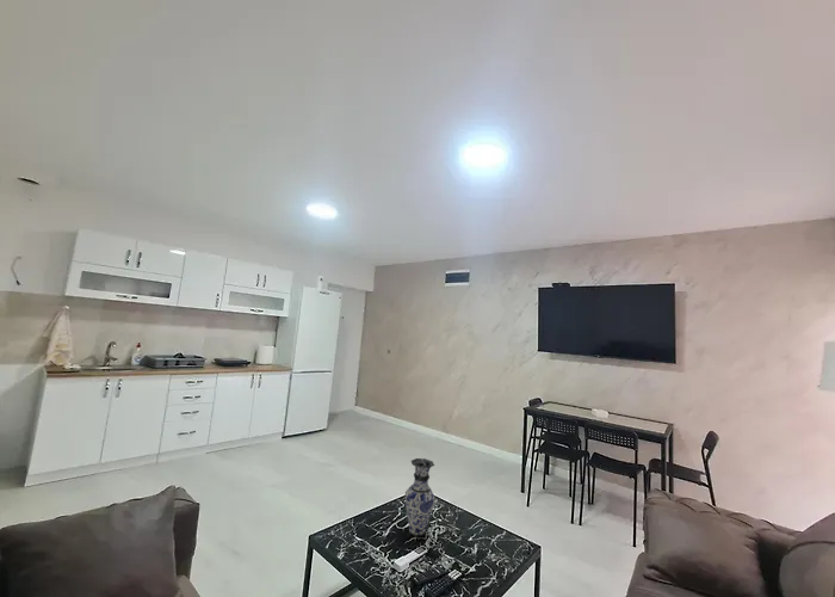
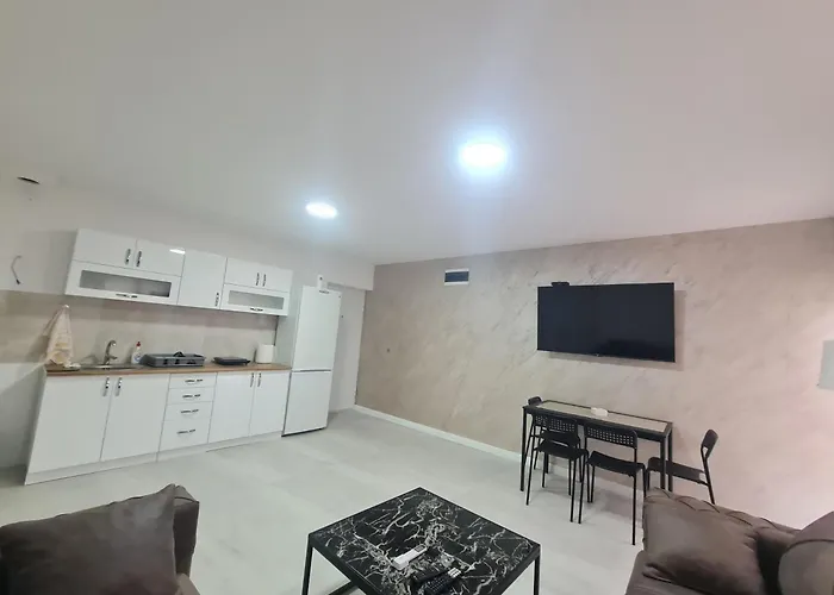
- vase (419, 497)
